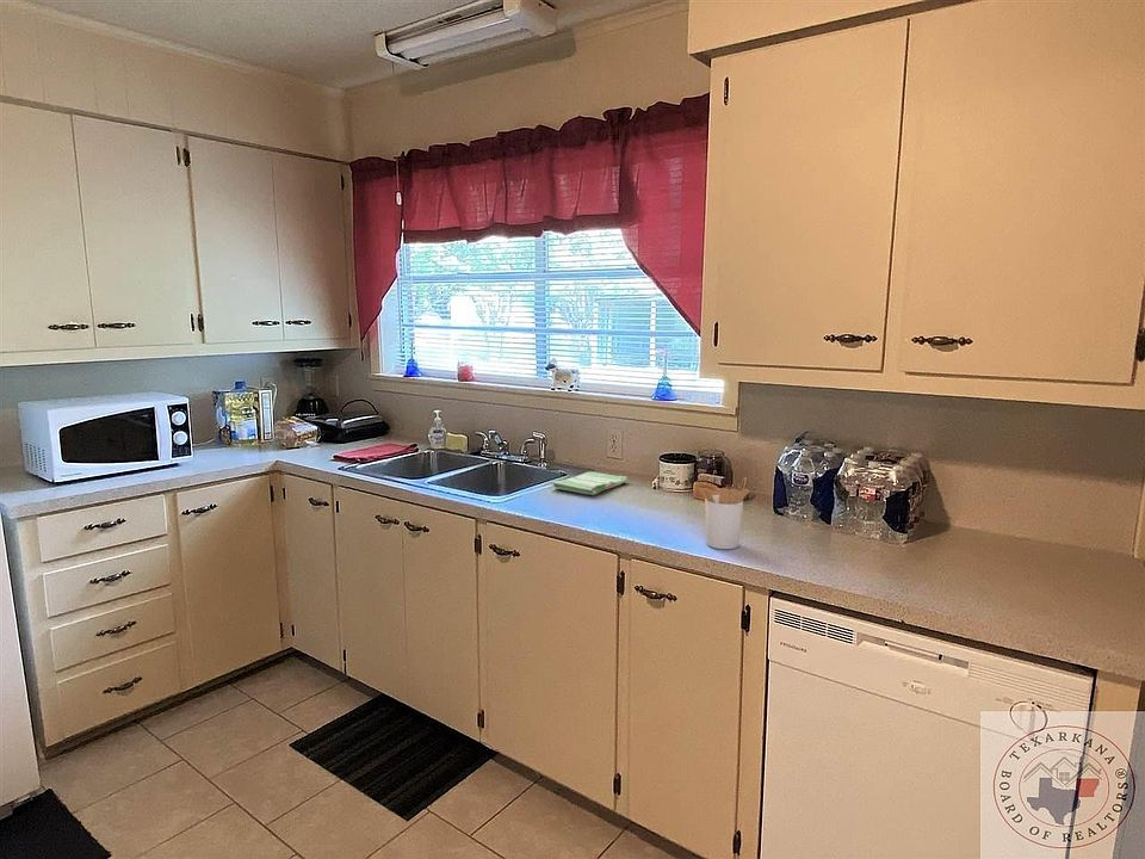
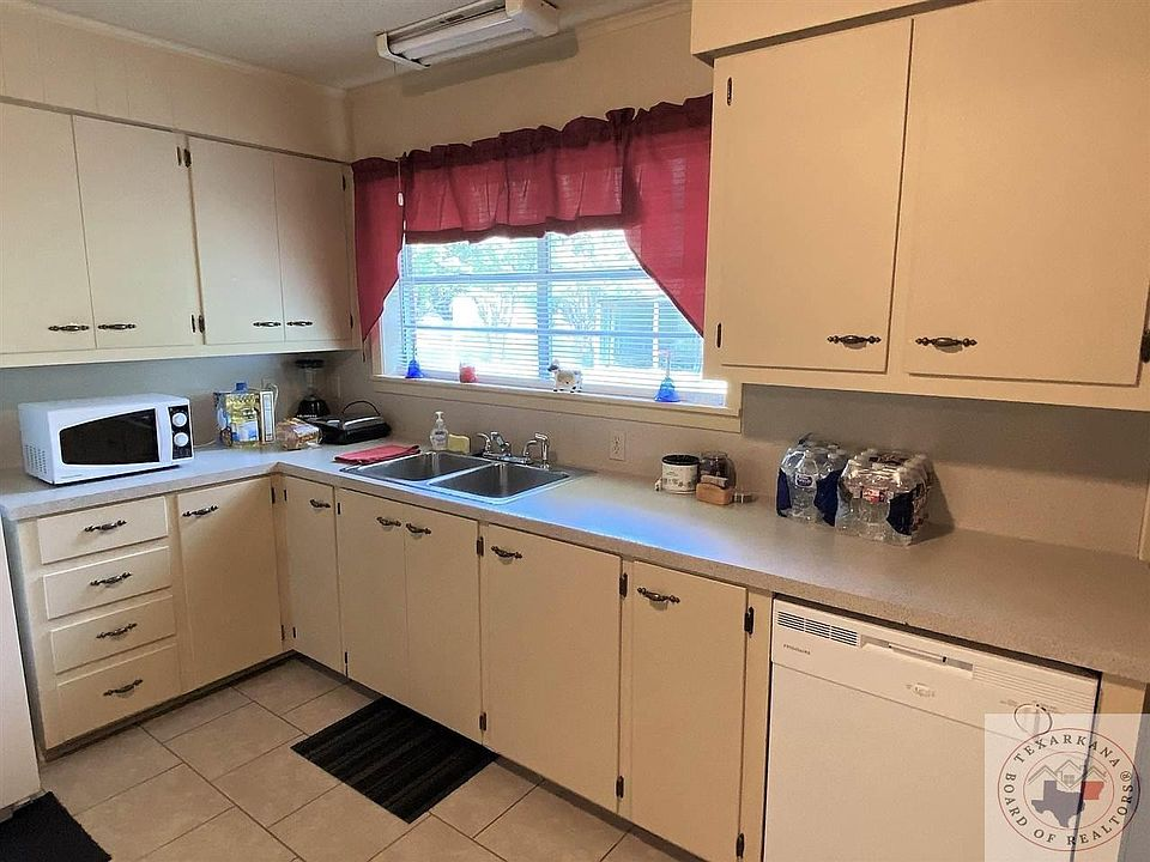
- dish towel (589, 481)
- utensil holder (726, 513)
